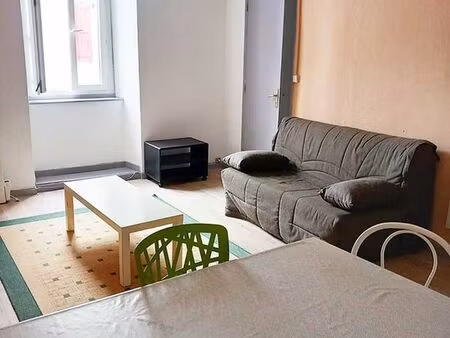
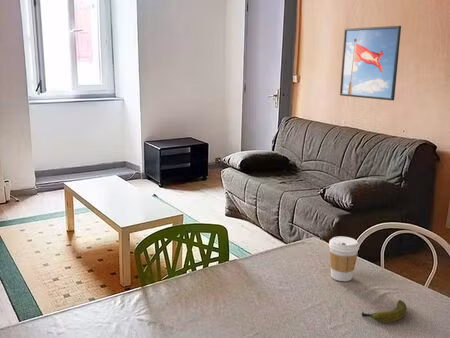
+ coffee cup (342, 258)
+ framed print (368, 63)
+ banana (386, 311)
